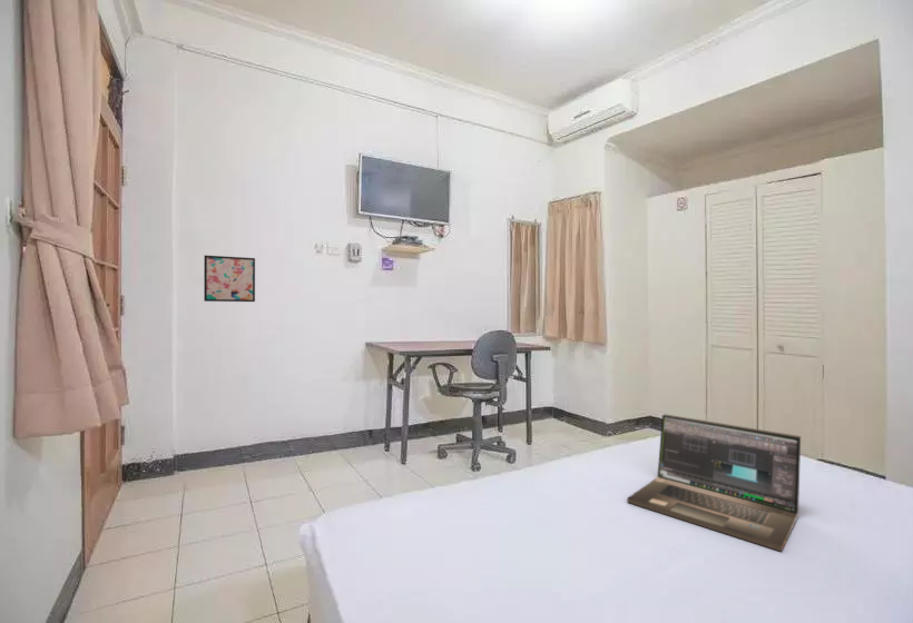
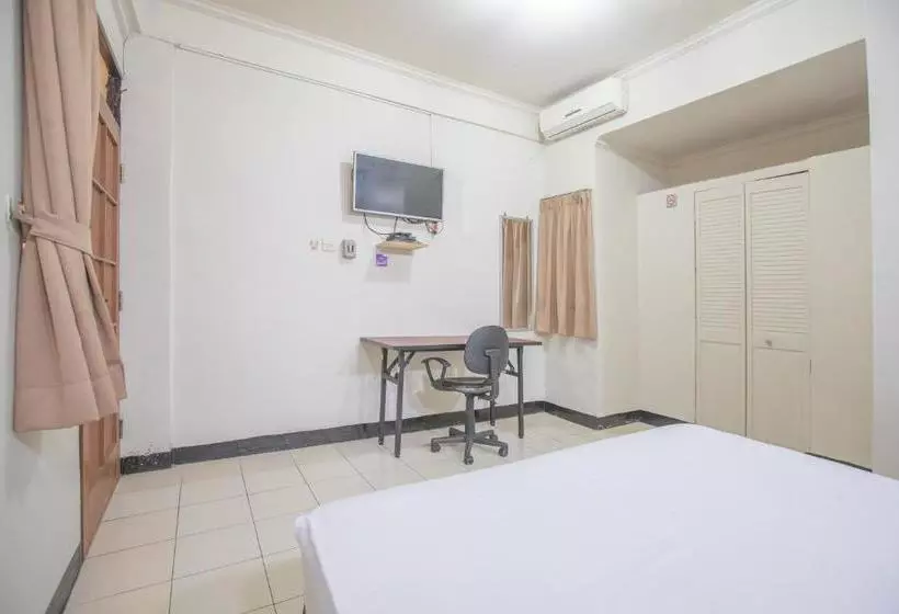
- wall art (229, 278)
- laptop (711, 469)
